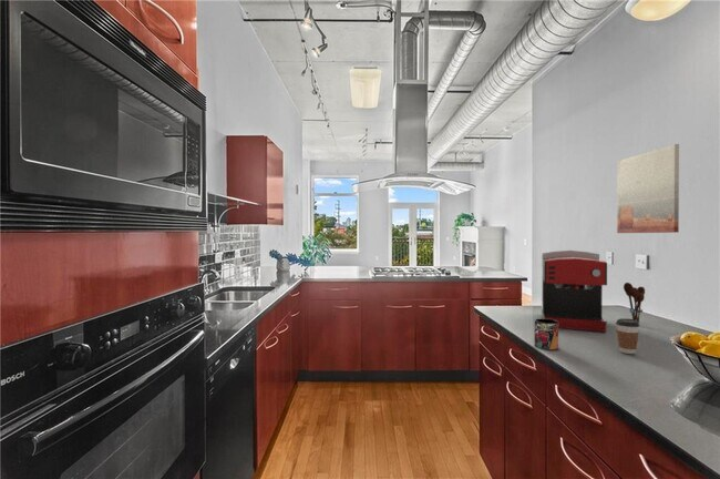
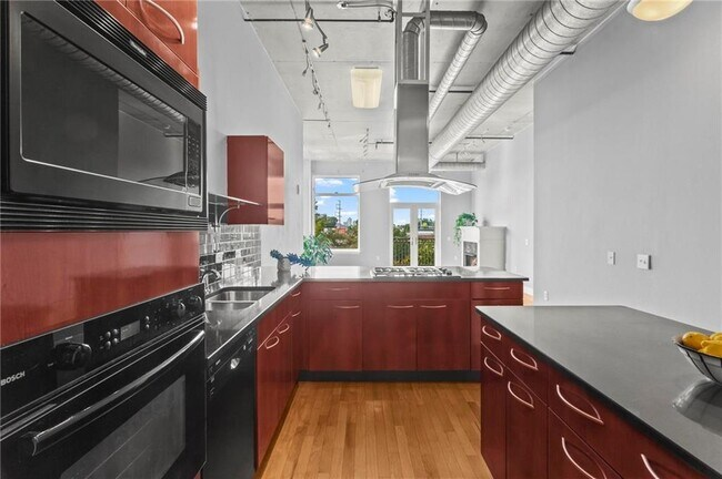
- utensil holder (635, 303)
- mug (545, 333)
- coffee cup (627, 336)
- coffee maker (572, 287)
- wall art (645, 193)
